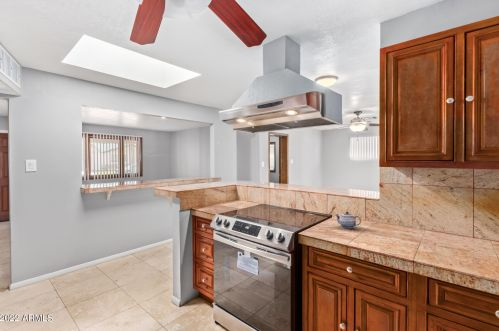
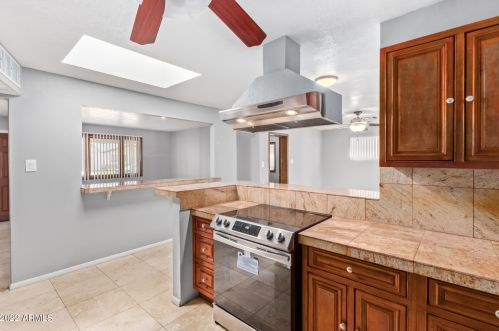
- teapot (347, 219)
